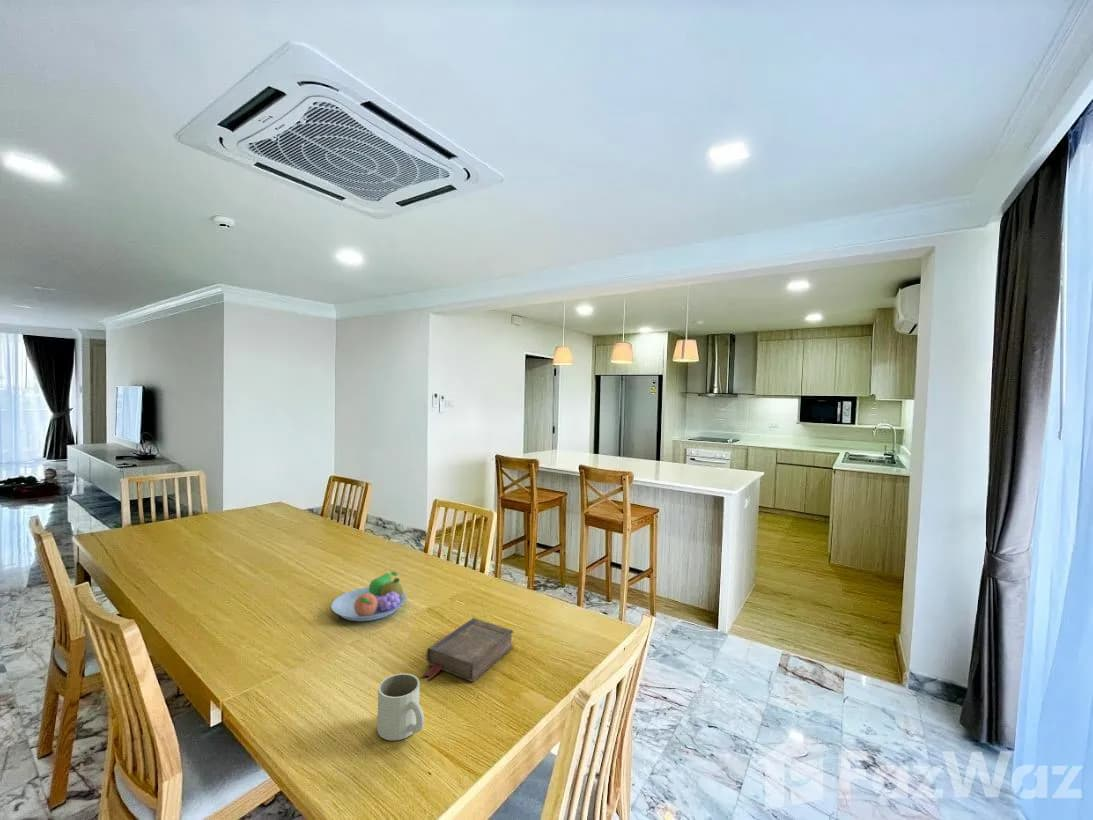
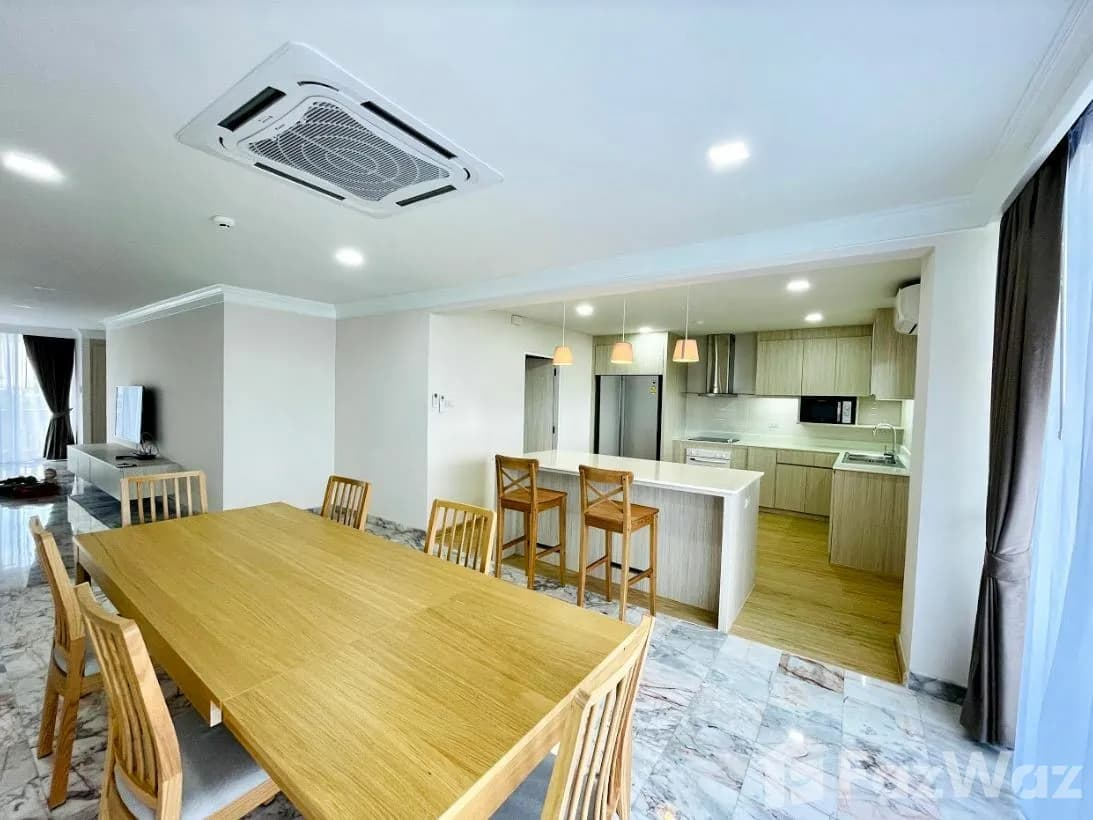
- book (465, 651)
- fruit bowl (372, 592)
- mug (404, 708)
